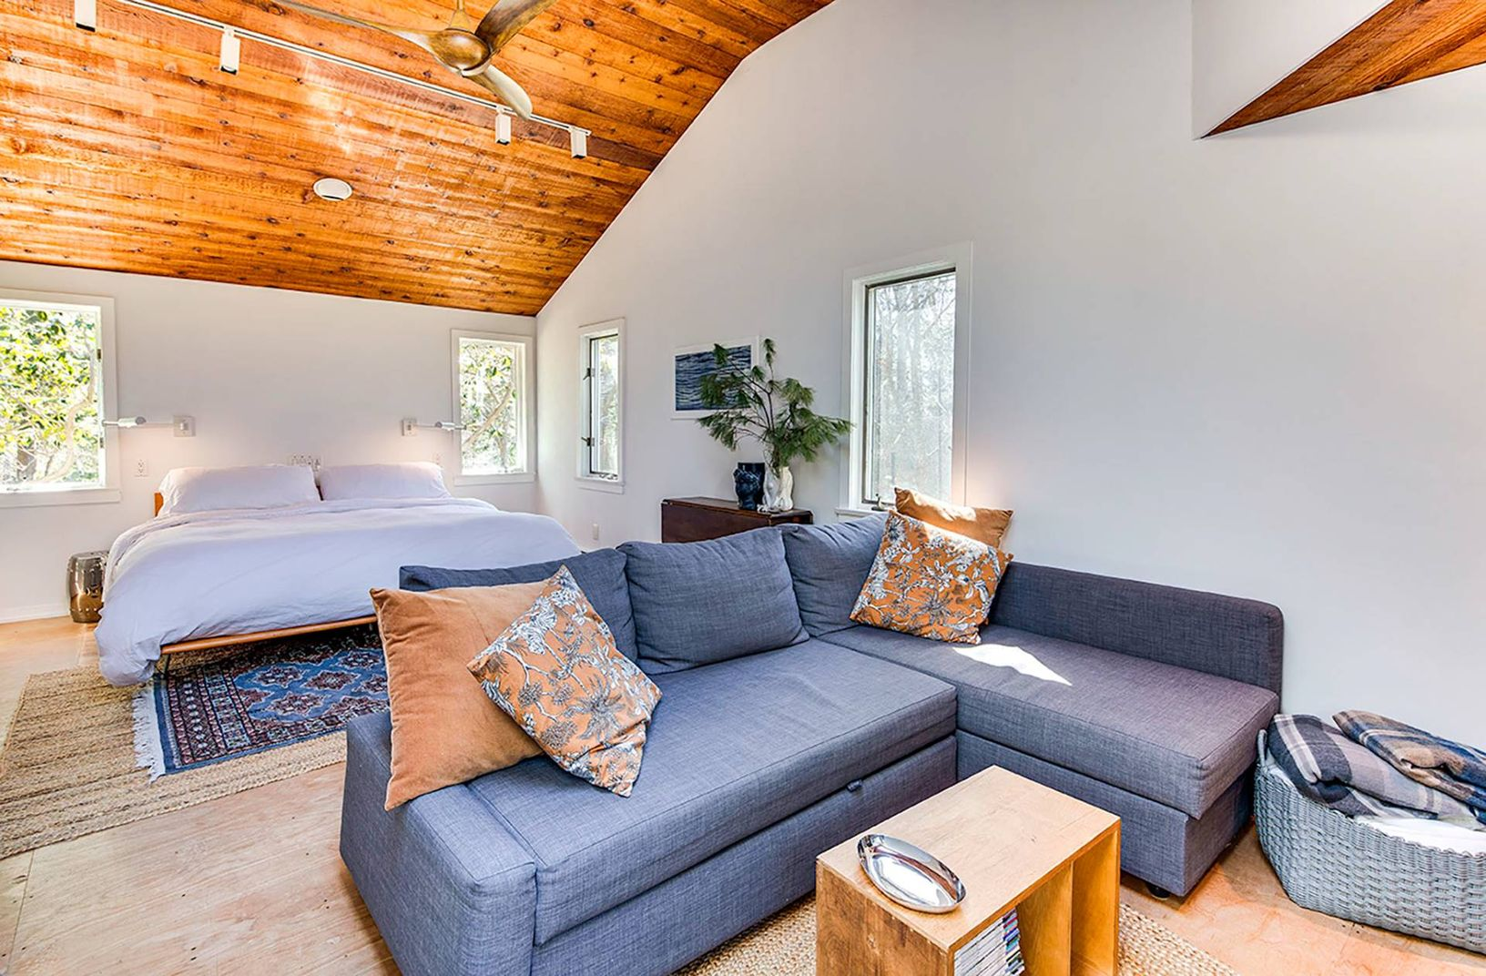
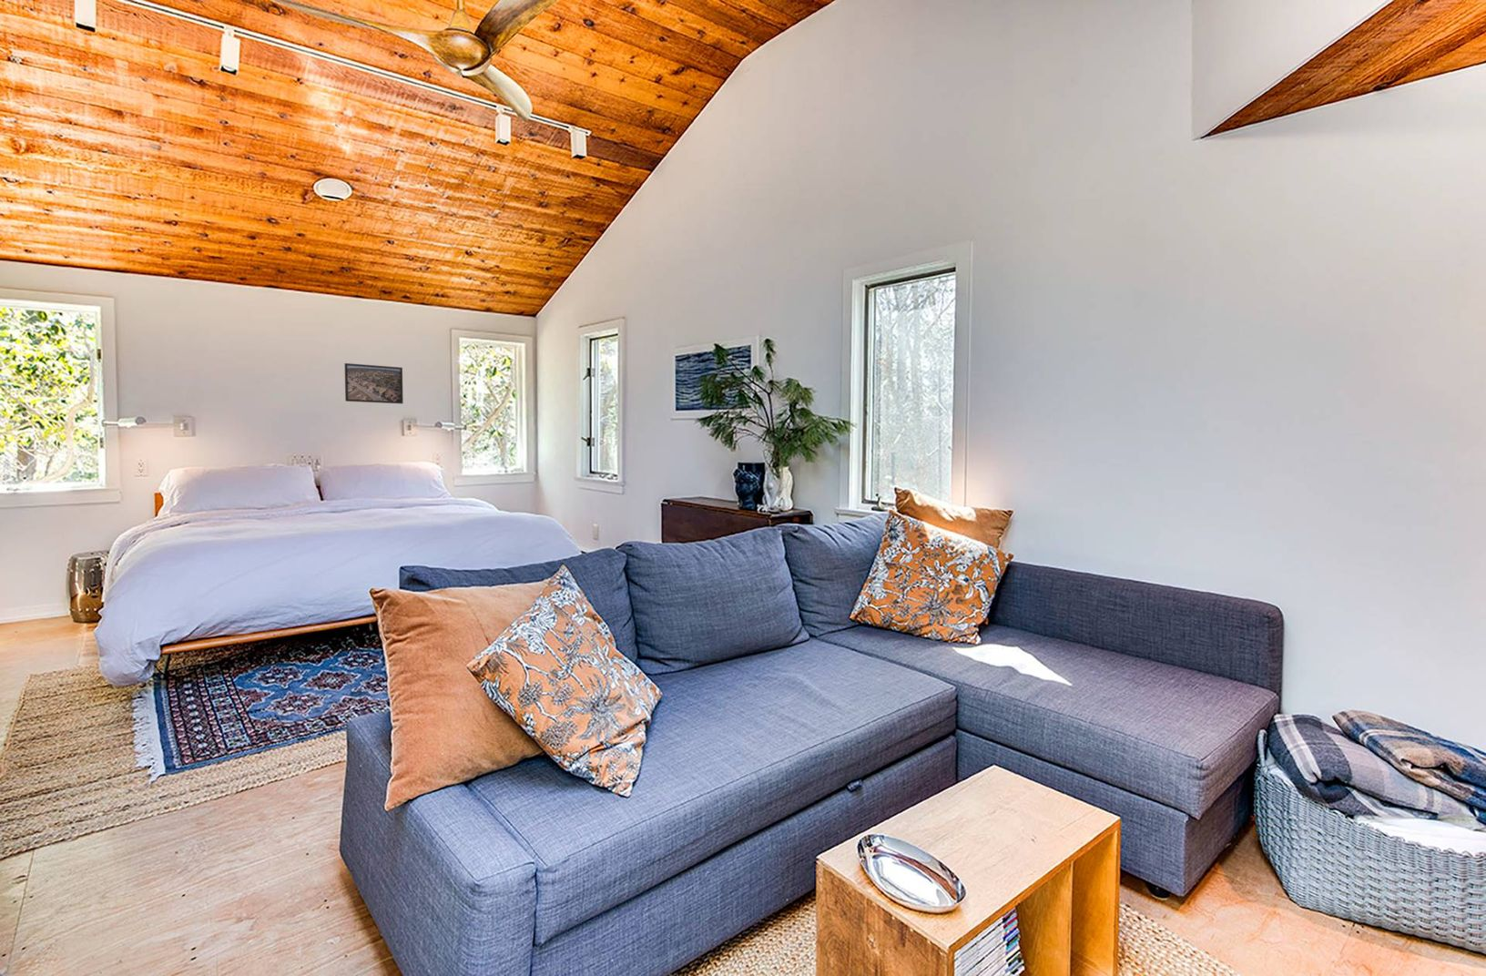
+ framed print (375, 383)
